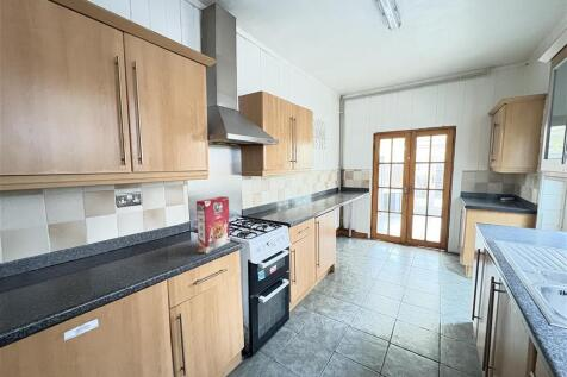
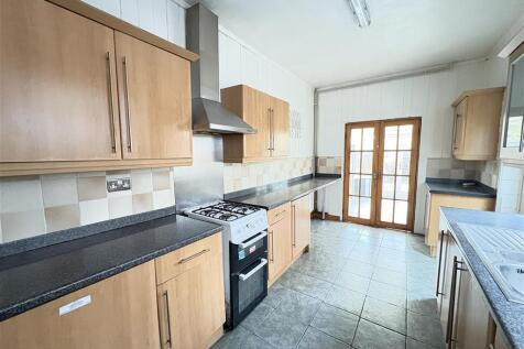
- cereal box (213, 222)
